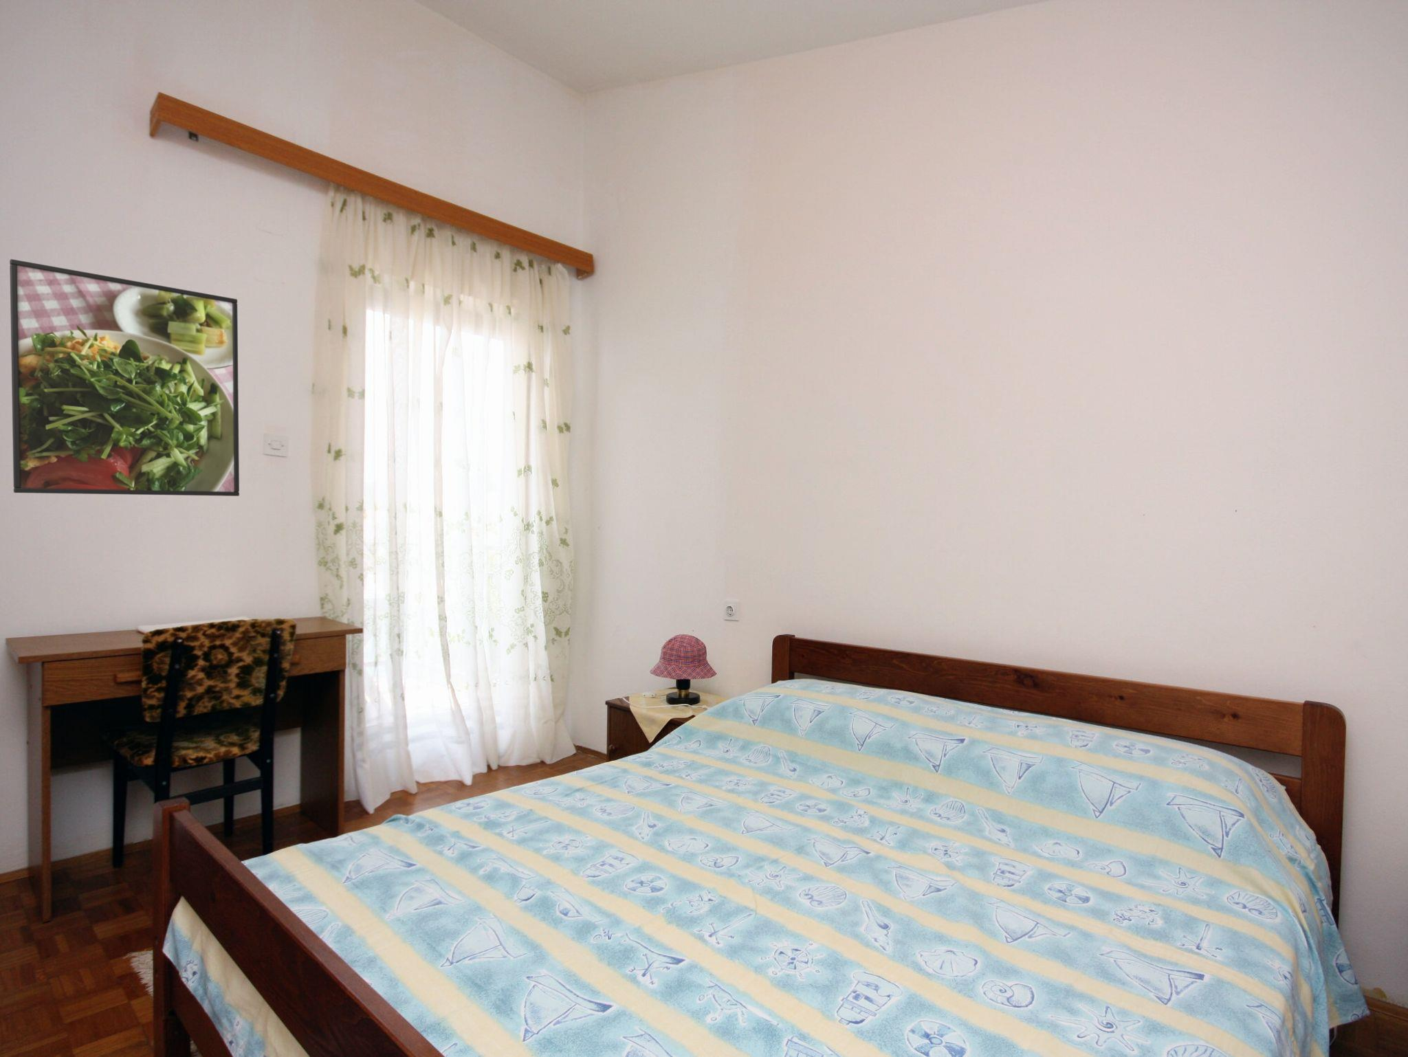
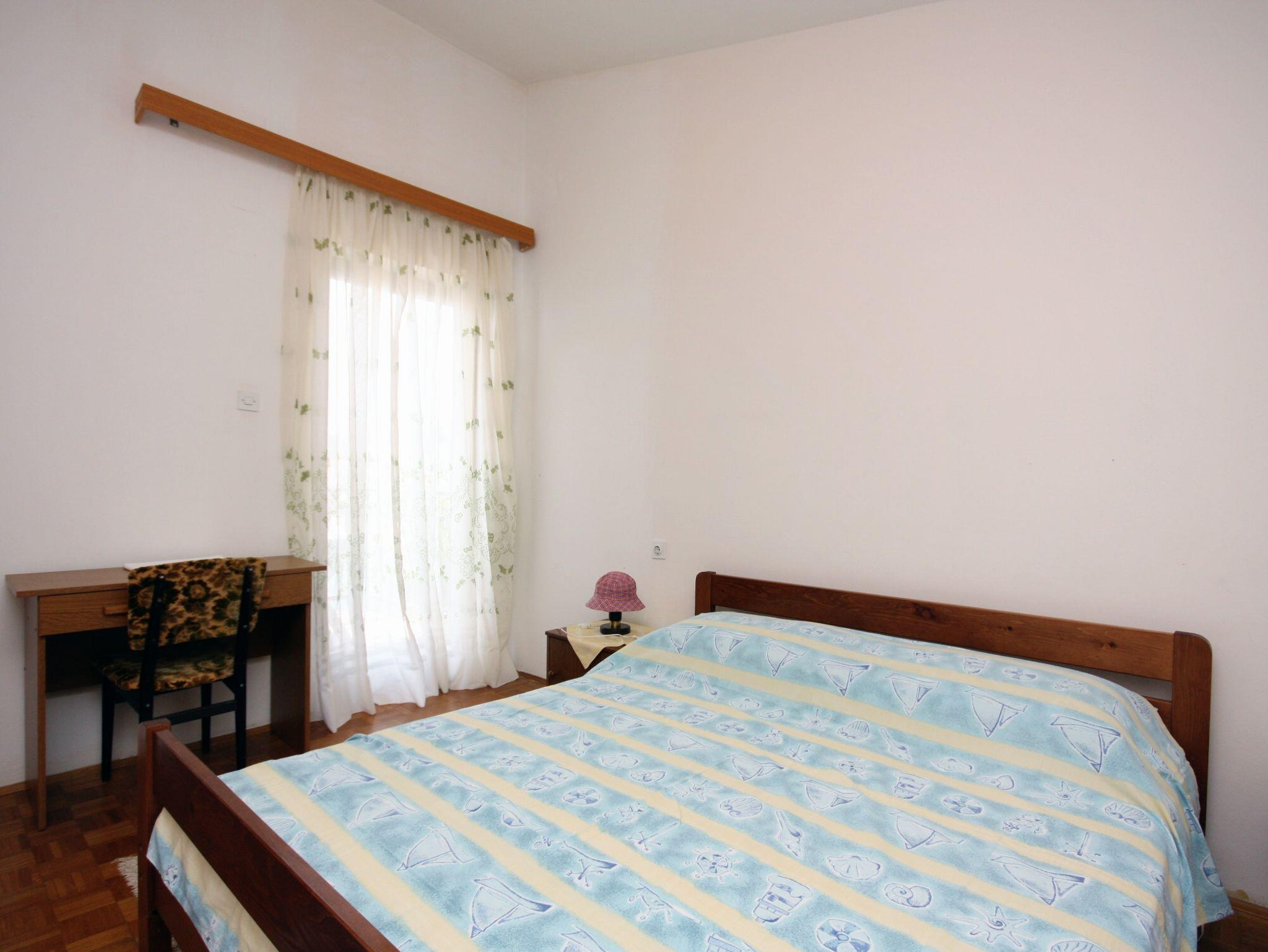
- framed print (134, 387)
